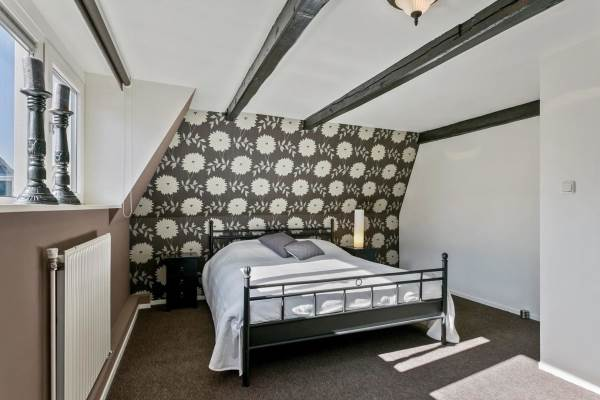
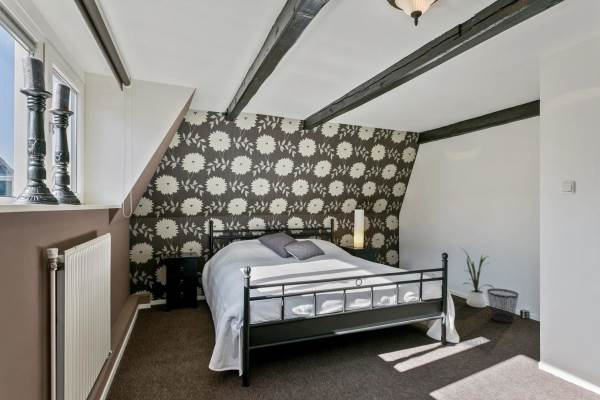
+ wastebasket (502, 306)
+ house plant (474, 276)
